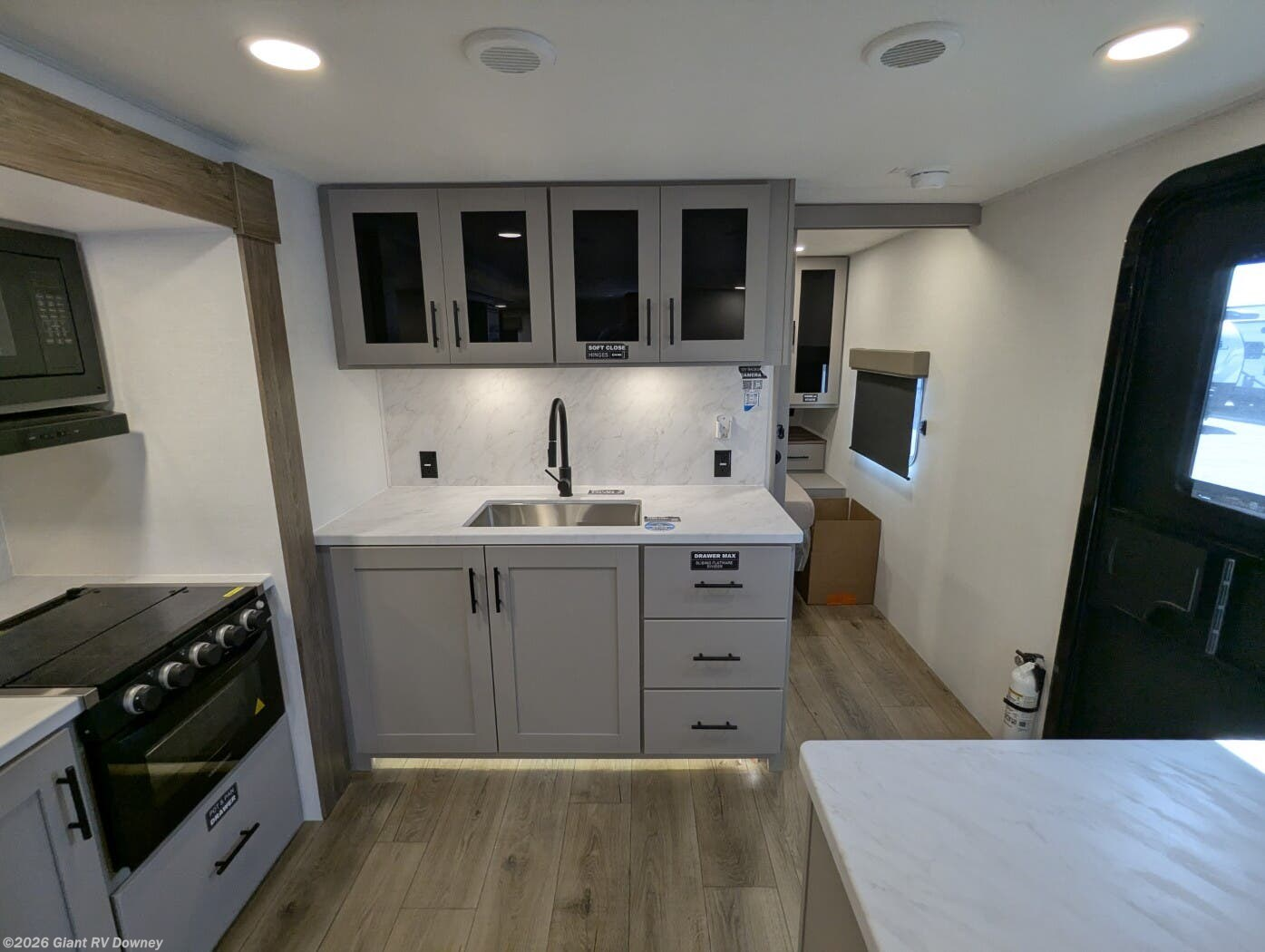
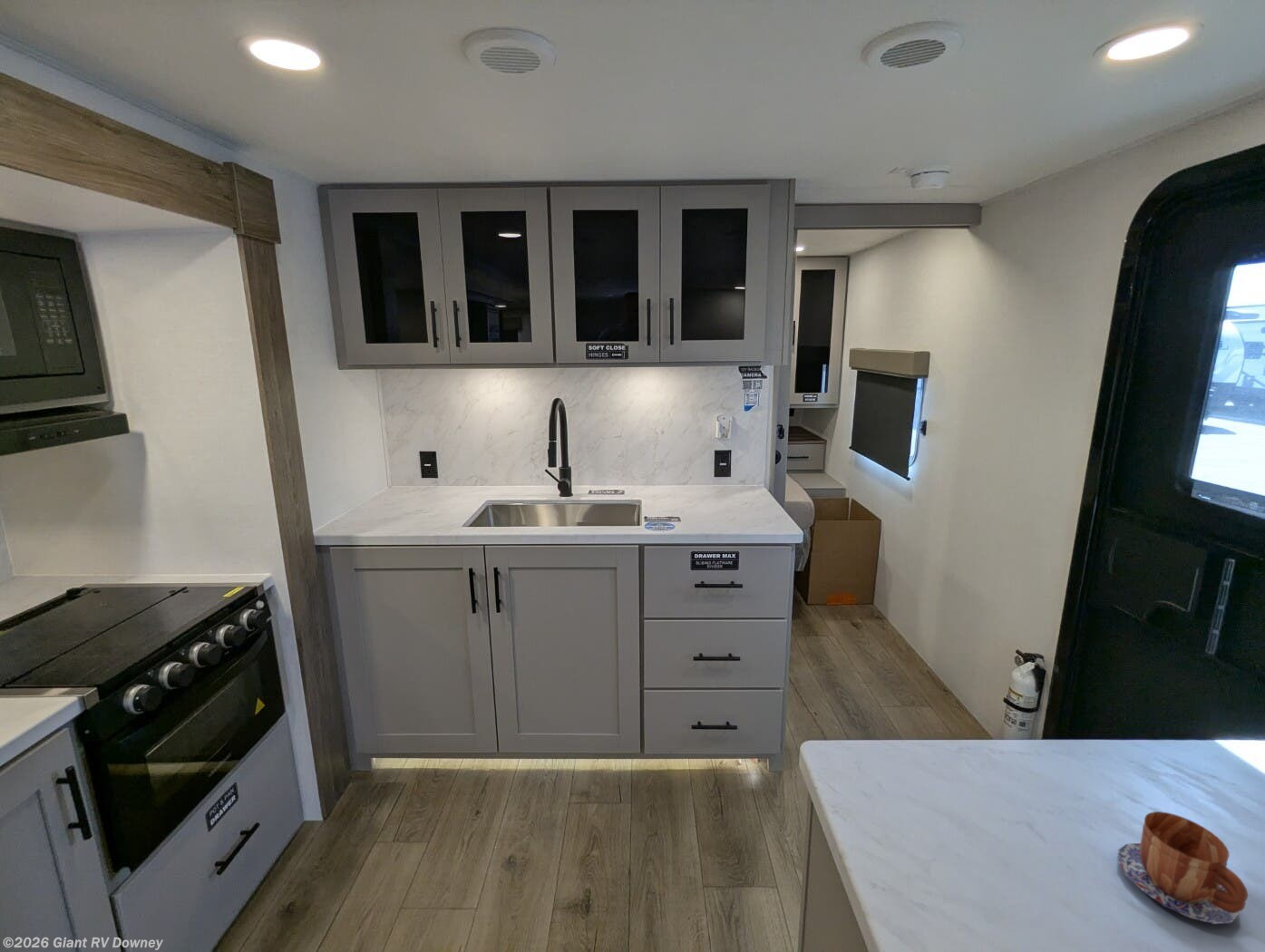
+ mug (1182, 863)
